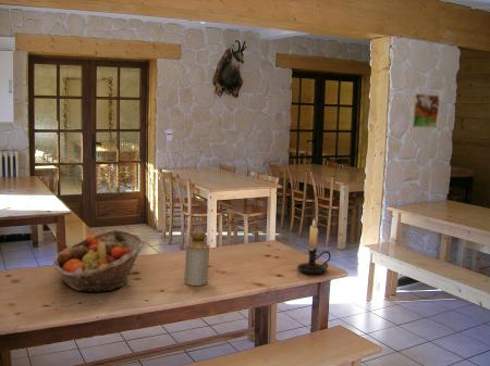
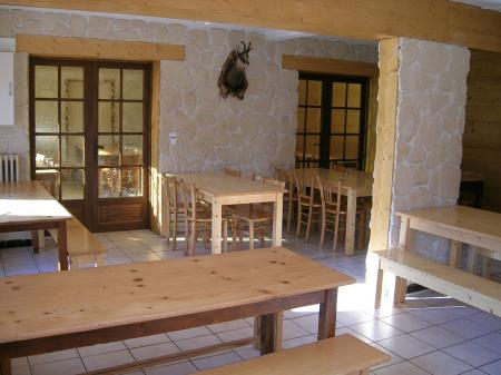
- bottle (197, 256)
- candle holder (316, 244)
- fruit basket (99, 258)
- topographic map (427, 111)
